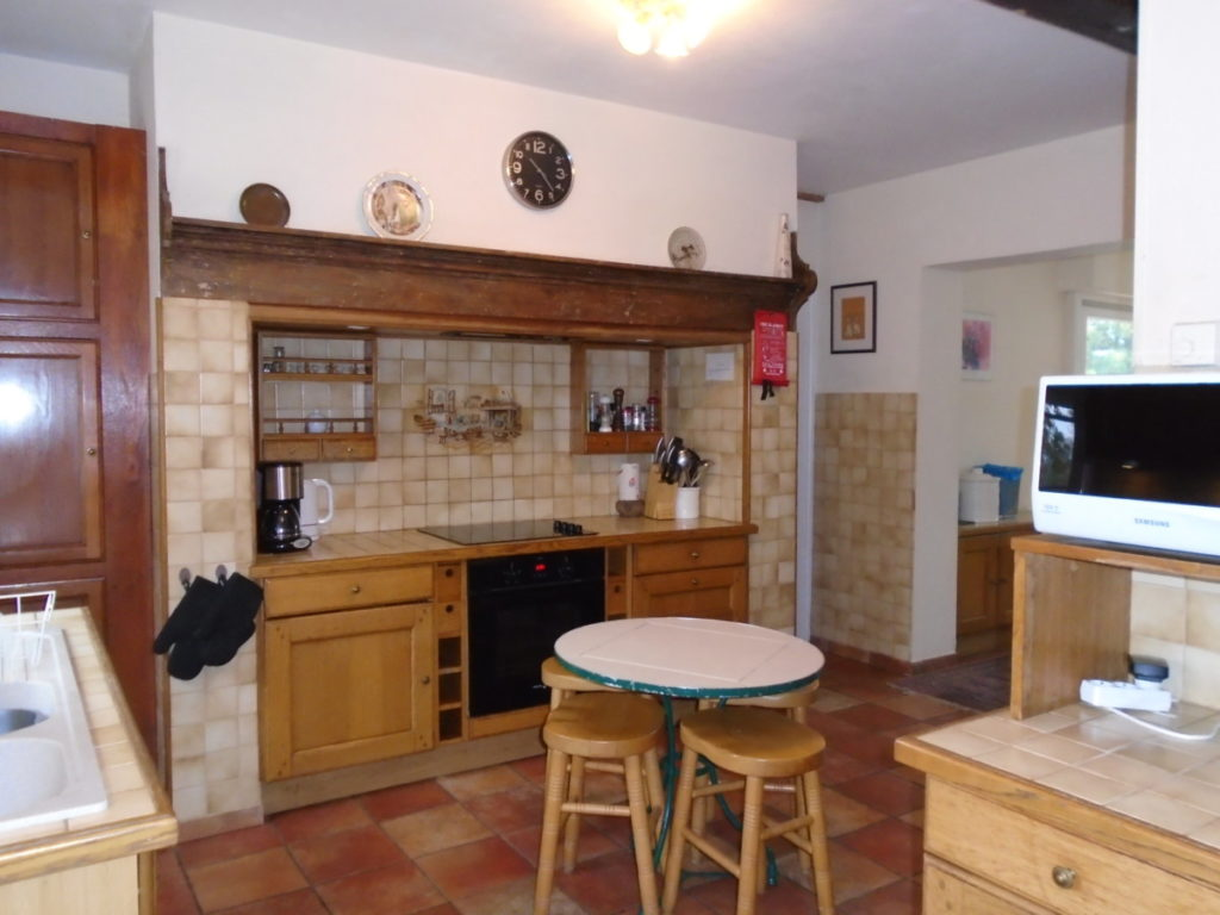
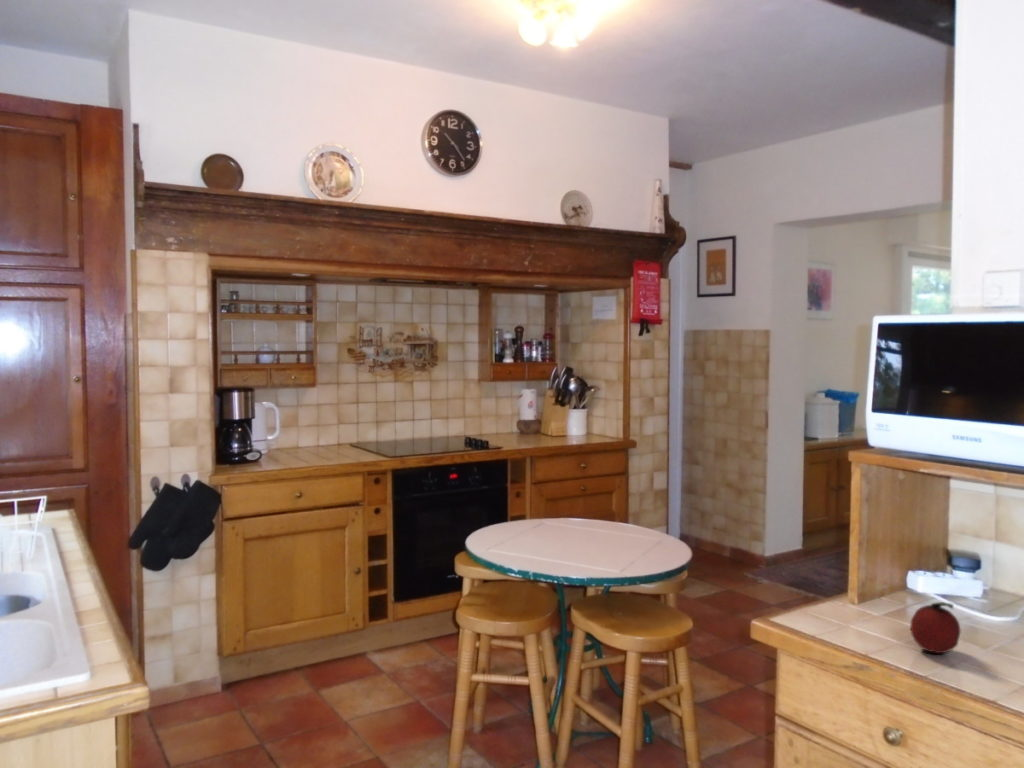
+ fruit (936, 624)
